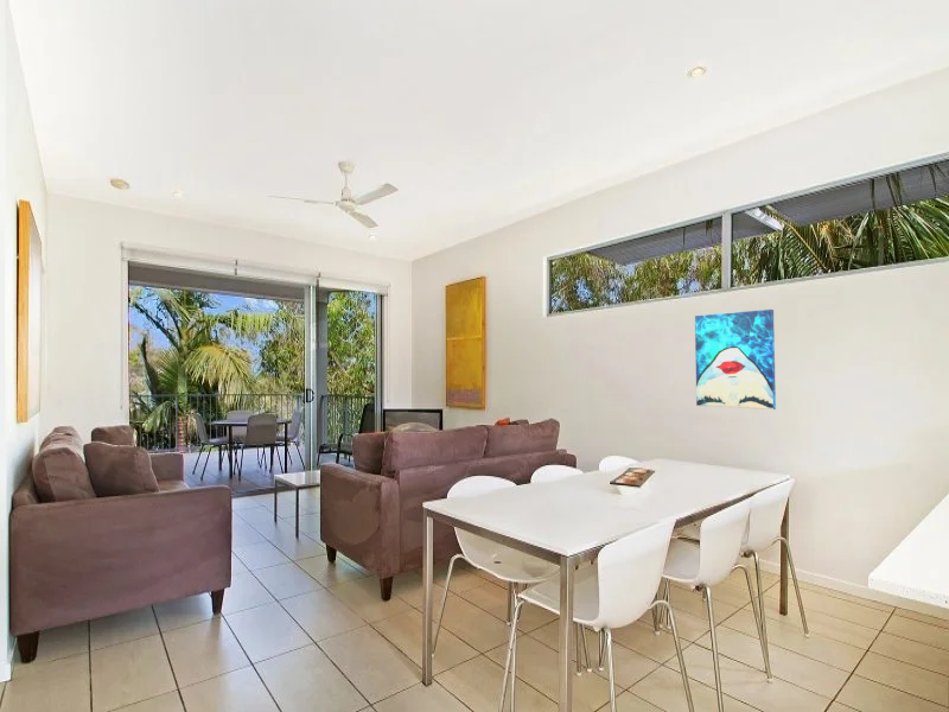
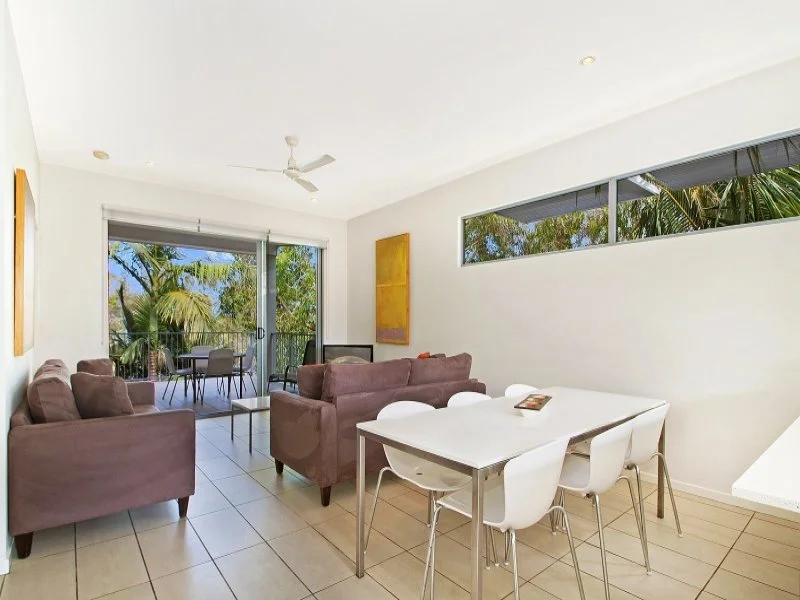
- wall art (733, 360)
